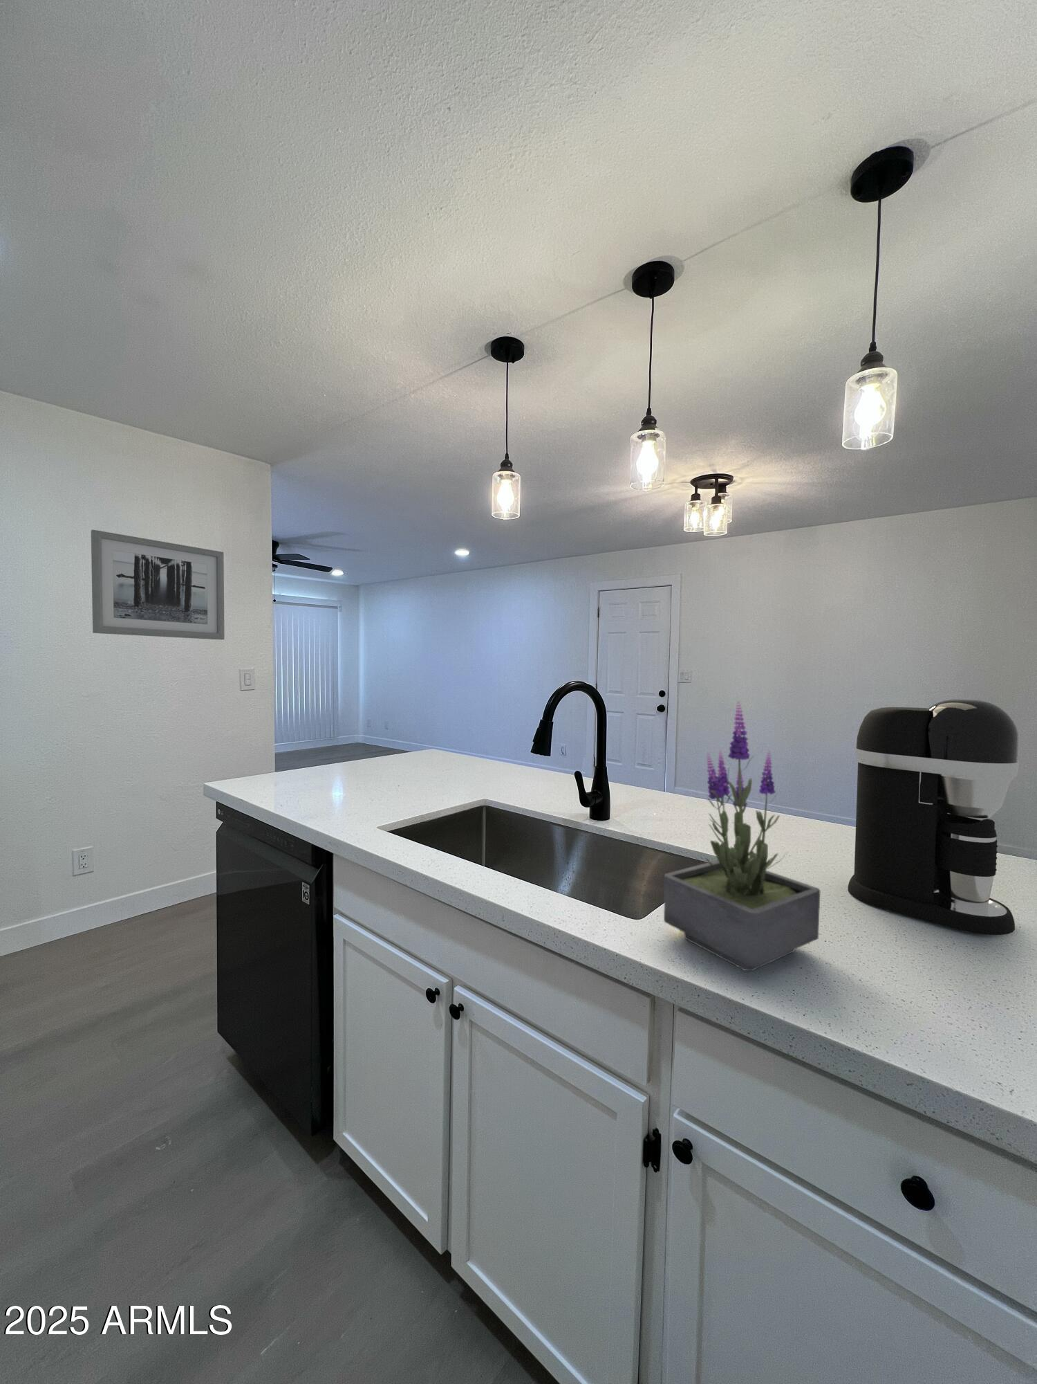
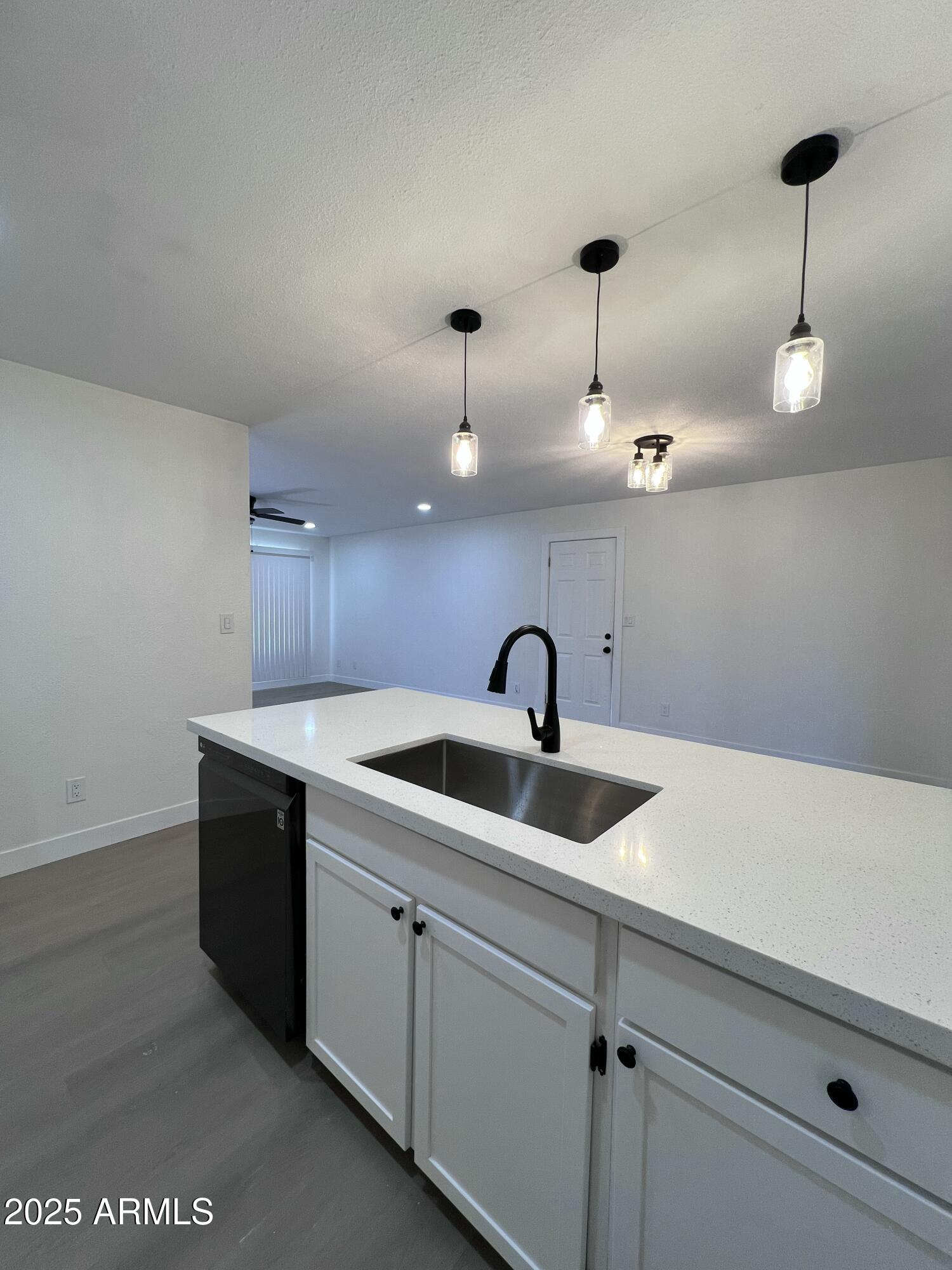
- wall art (163, 588)
- potted plant (741, 823)
- coffee maker (928, 803)
